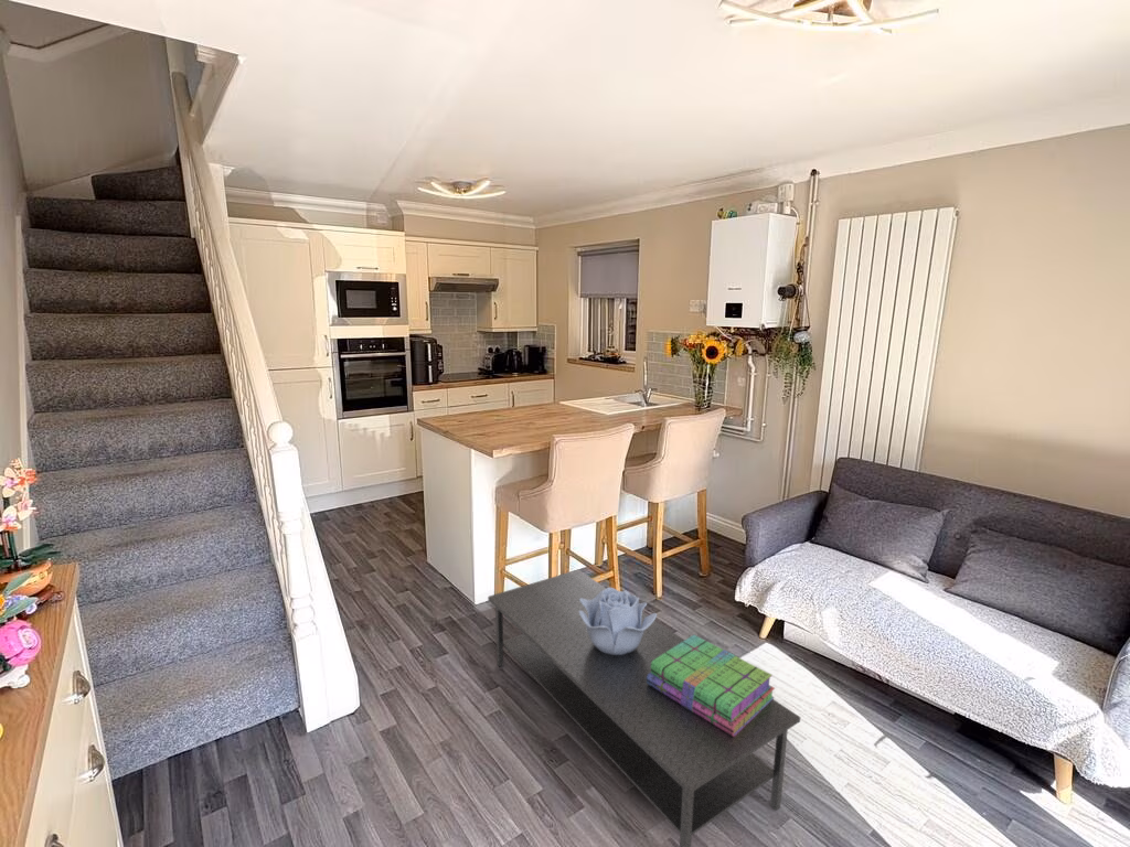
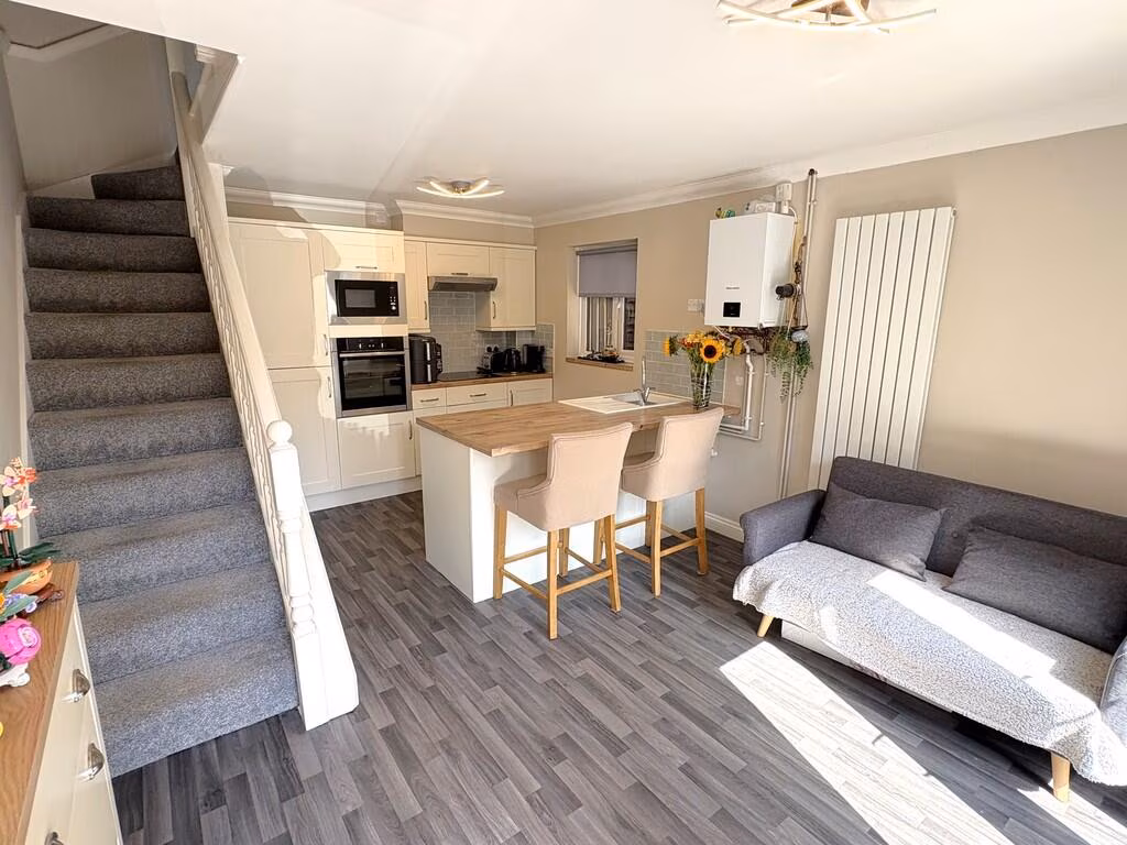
- decorative bowl (615, 621)
- stack of books (710, 678)
- coffee table (616, 686)
